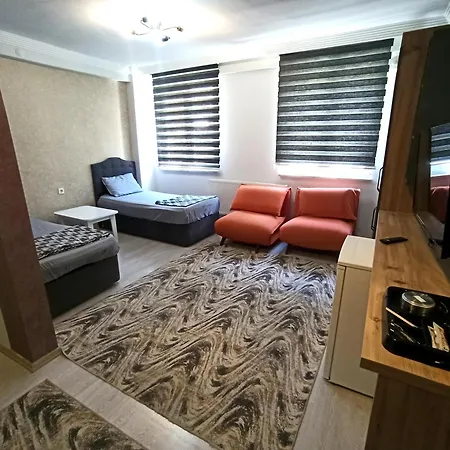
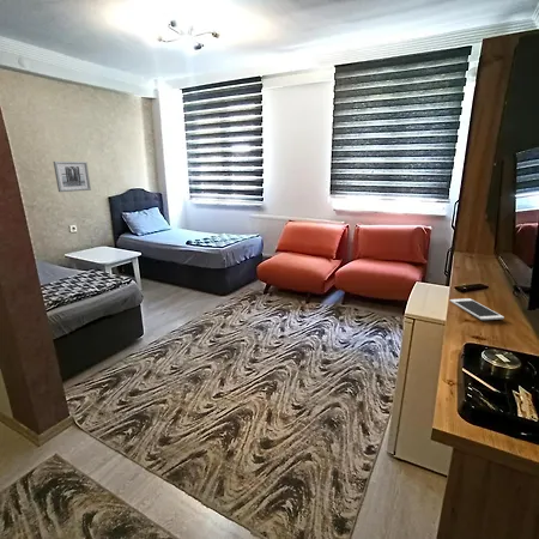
+ wall art (72, 176)
+ cell phone (474, 308)
